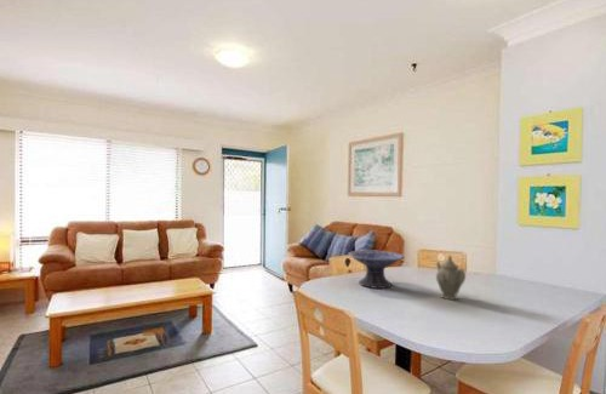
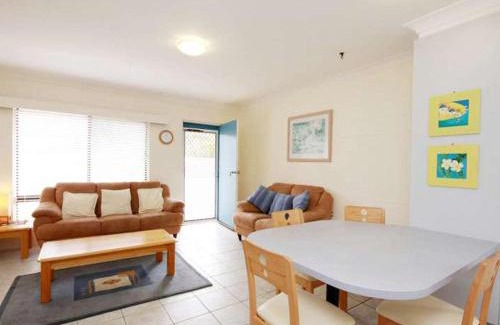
- chinaware (448, 275)
- decorative bowl (375, 268)
